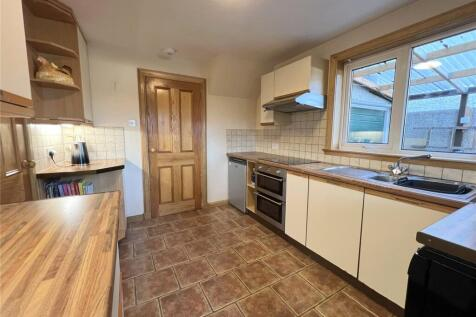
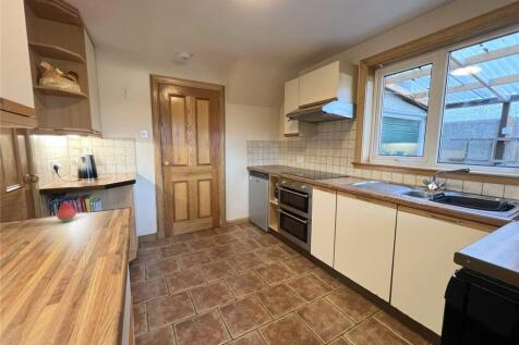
+ fruit (65, 211)
